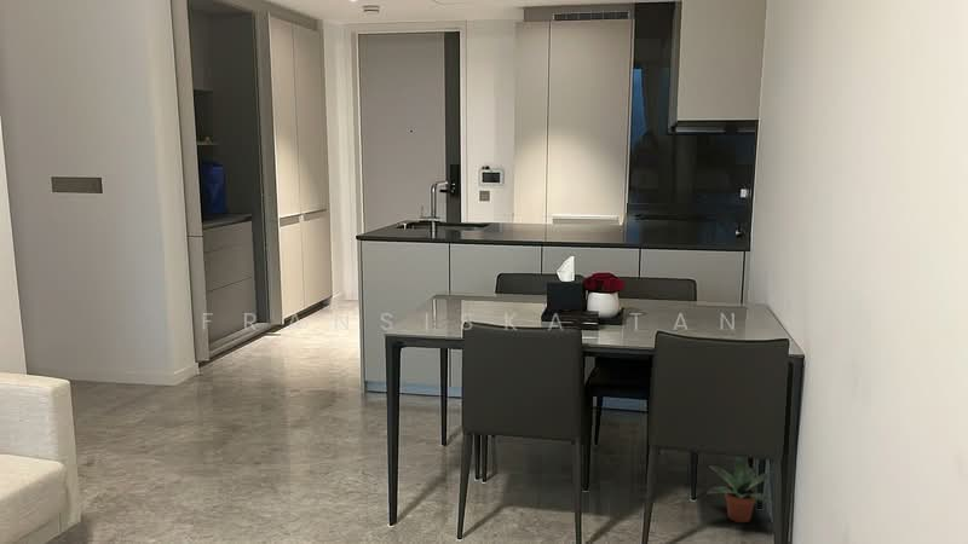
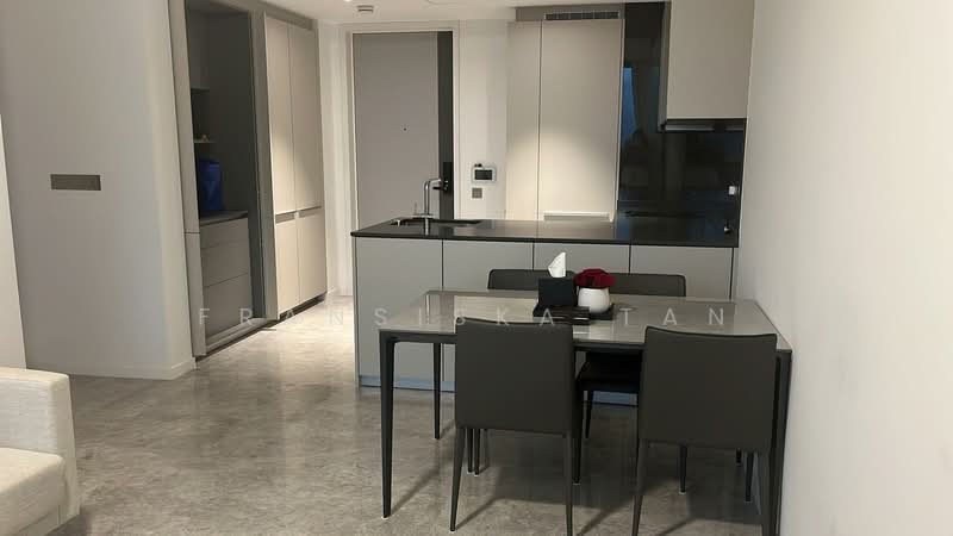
- potted plant (741, 488)
